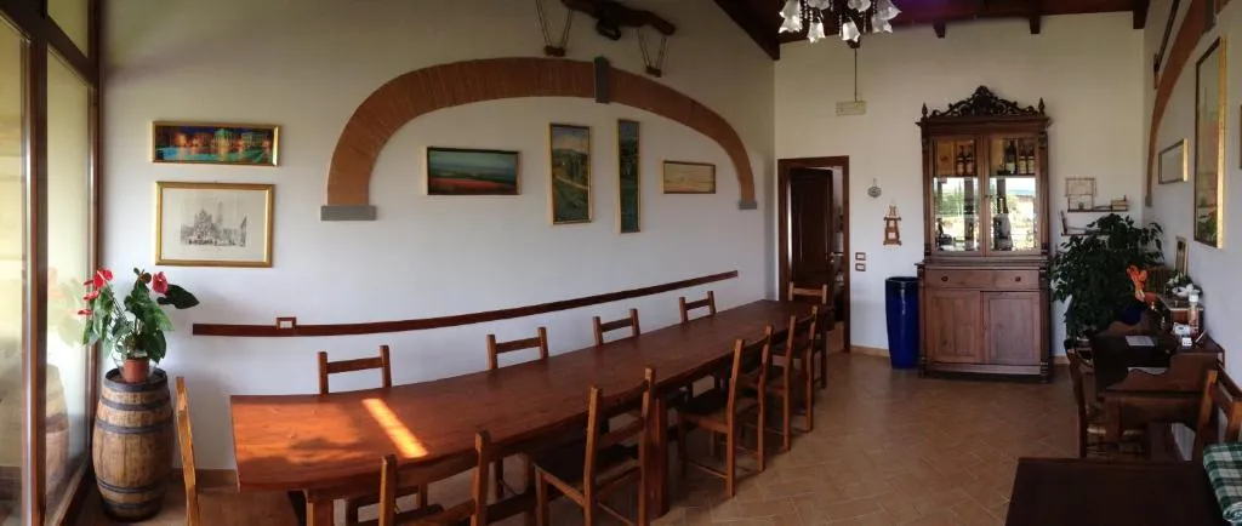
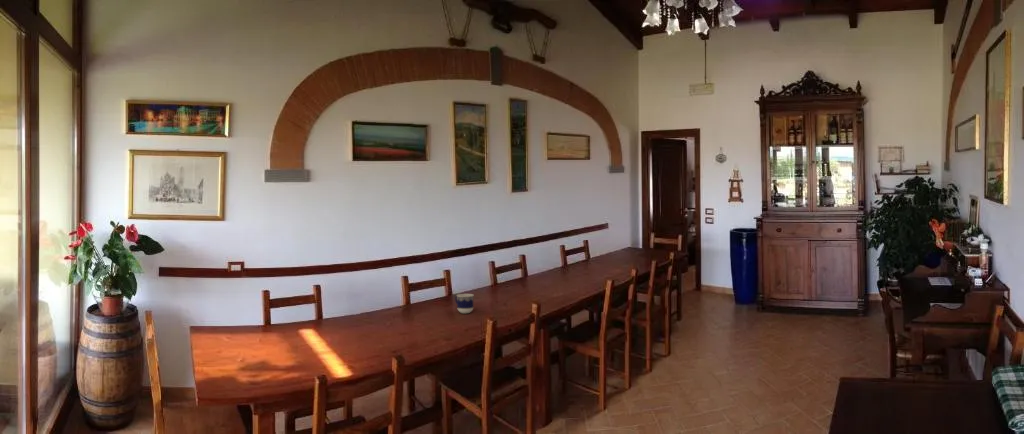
+ cup (463, 303)
